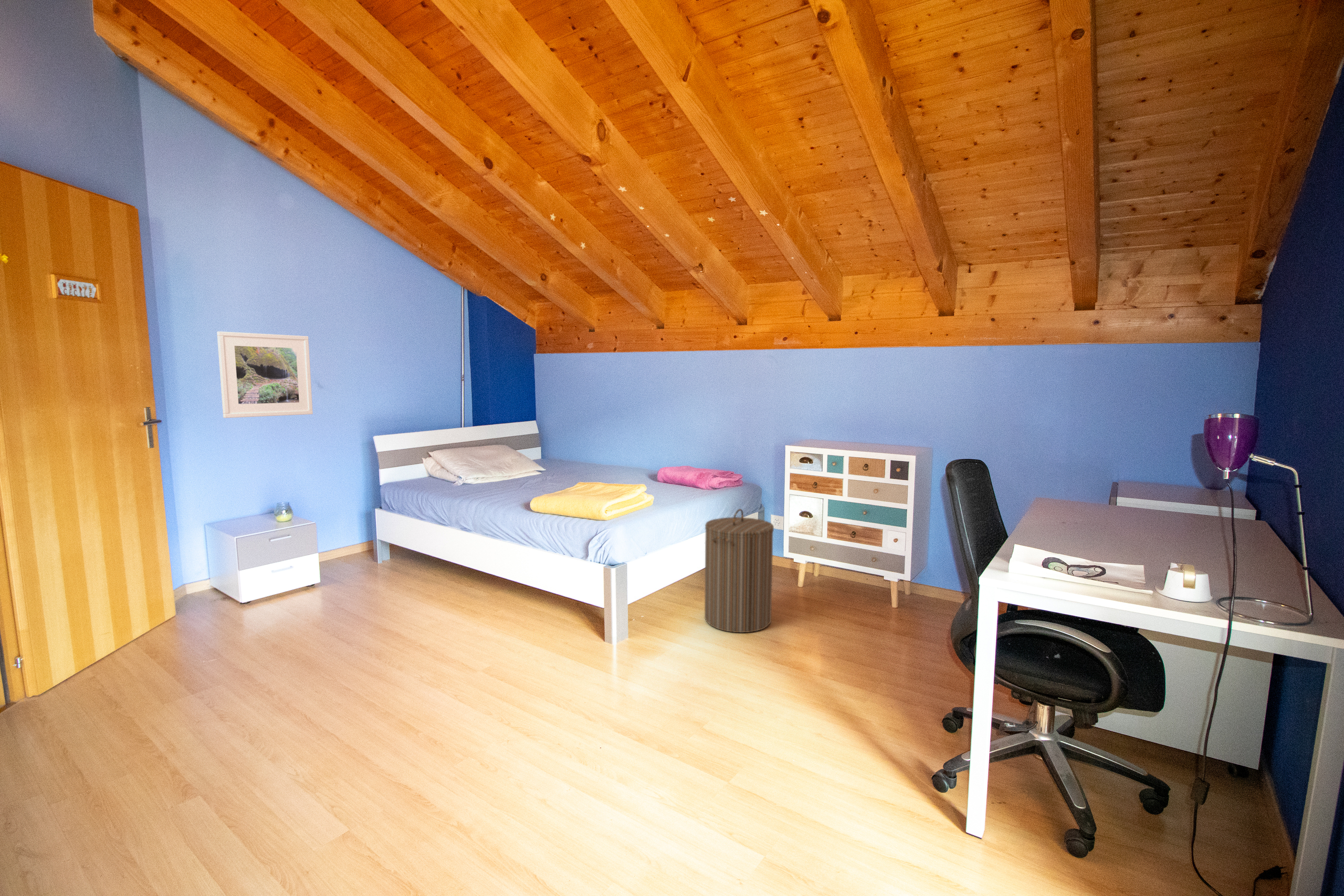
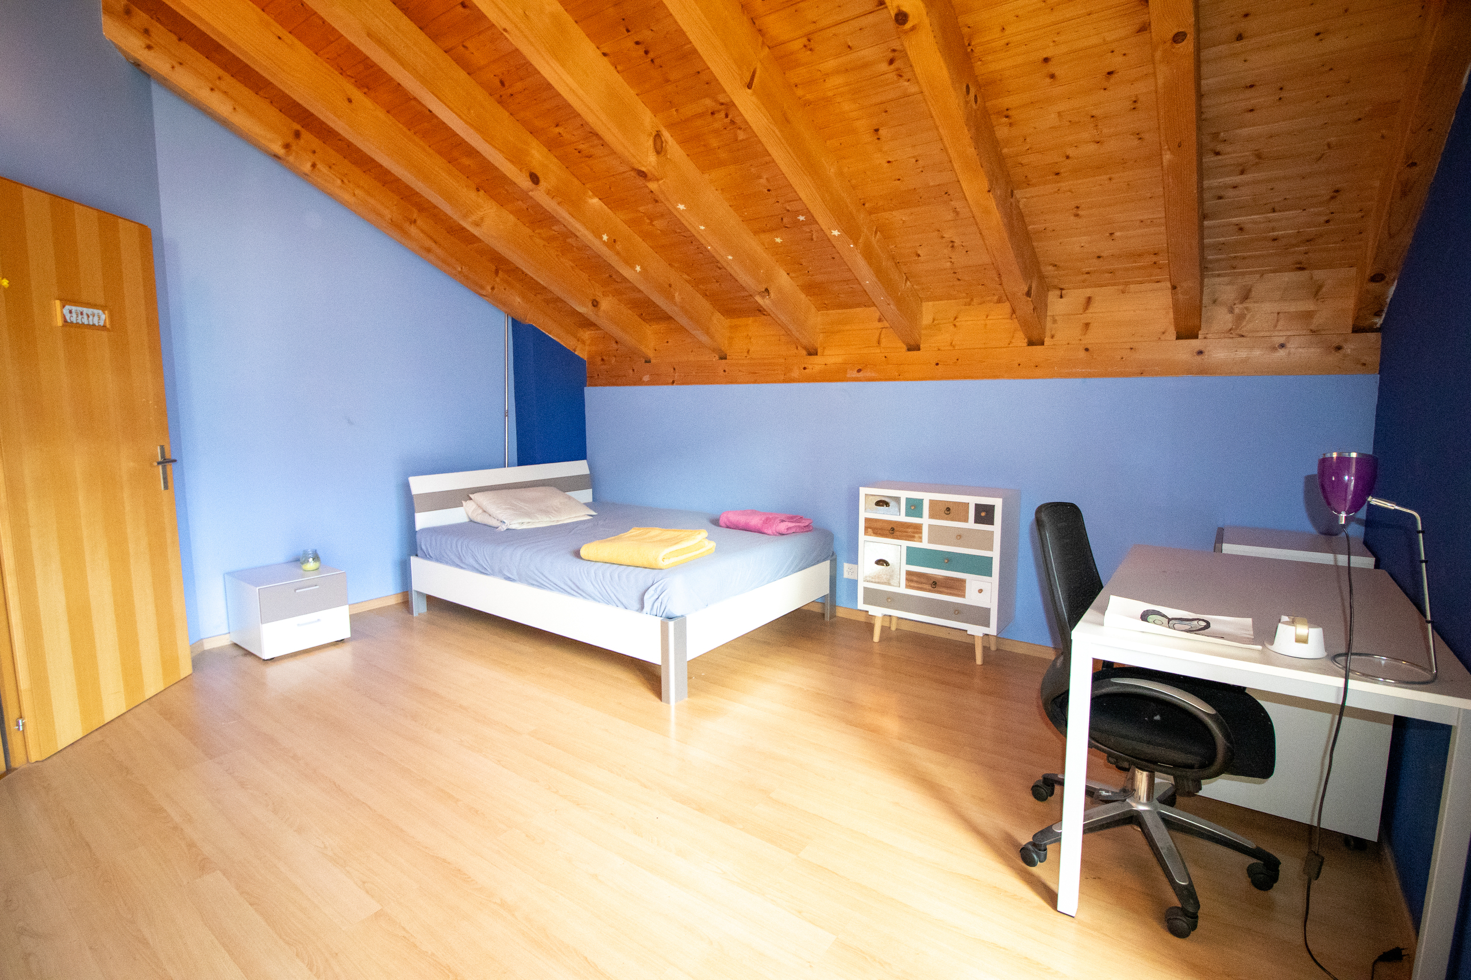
- laundry hamper (739, 565)
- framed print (267, 375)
